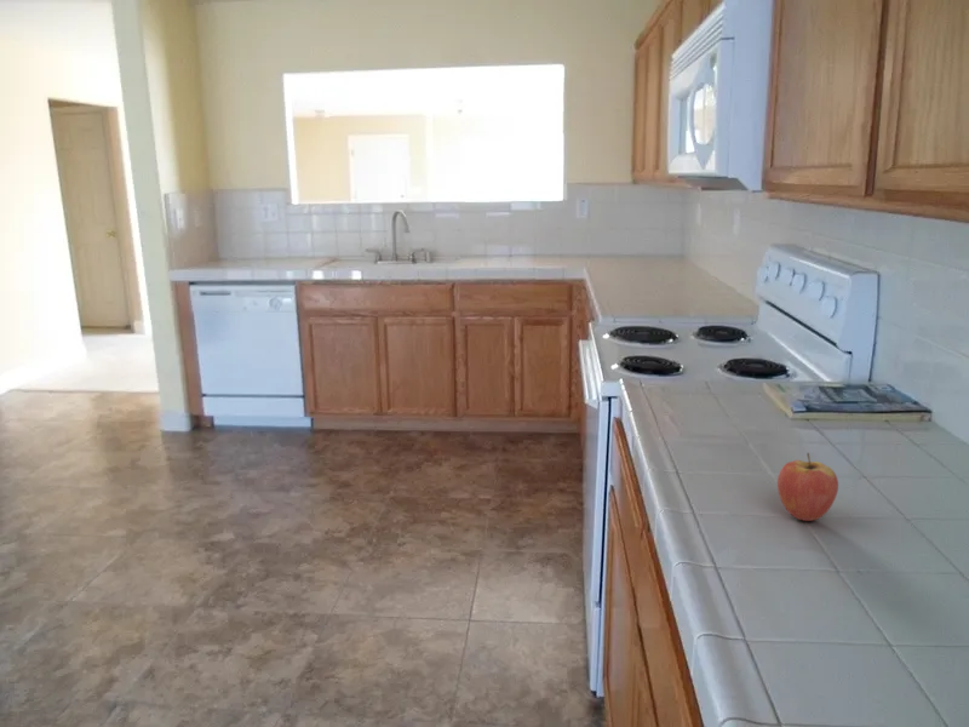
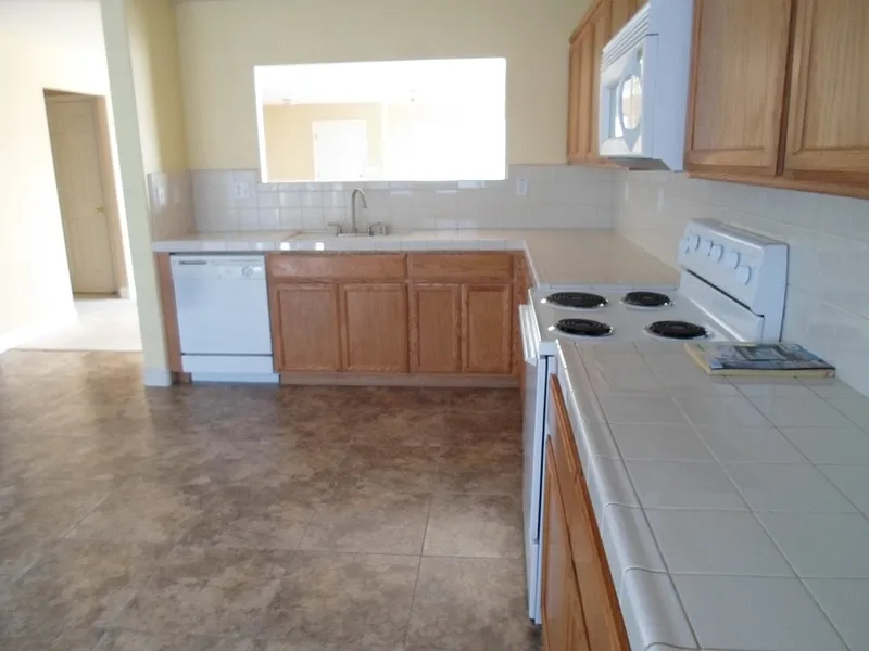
- fruit (807, 485)
